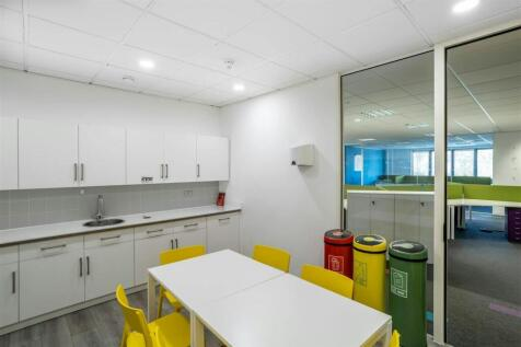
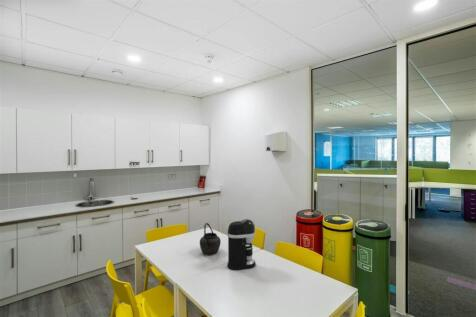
+ coffee maker (241, 242)
+ kettle (208, 238)
